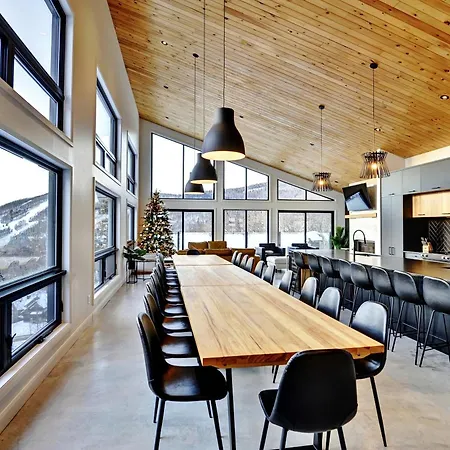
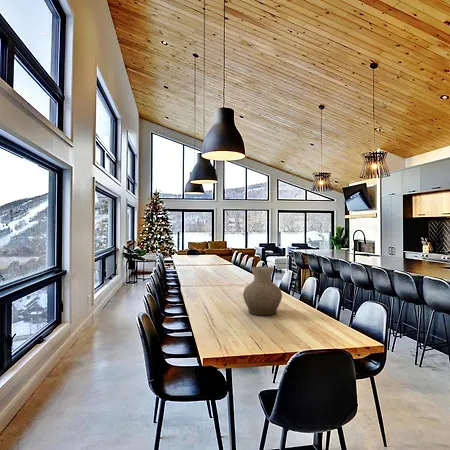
+ vase (262, 289)
